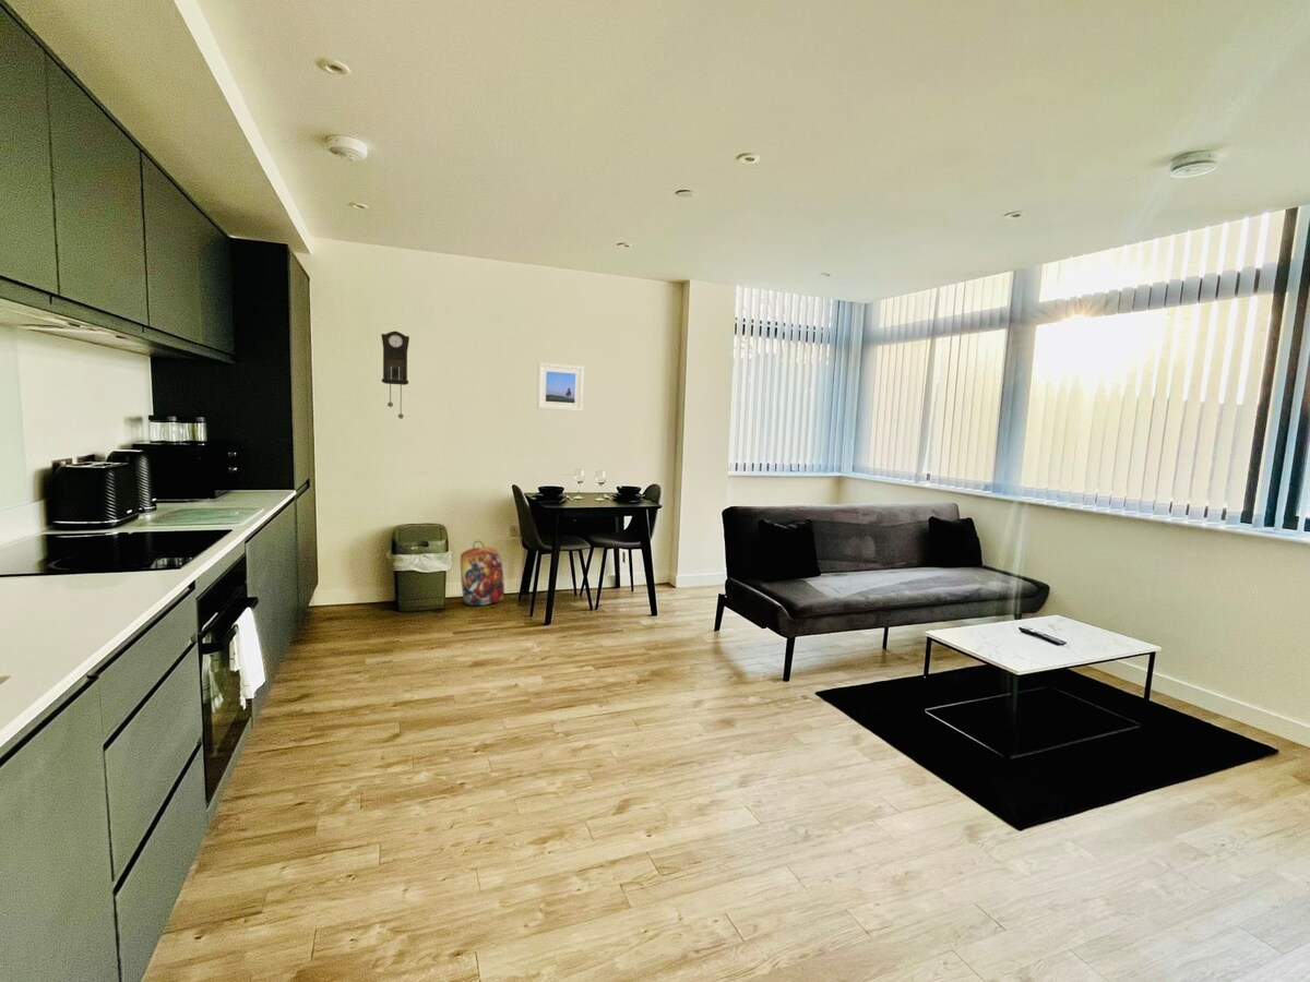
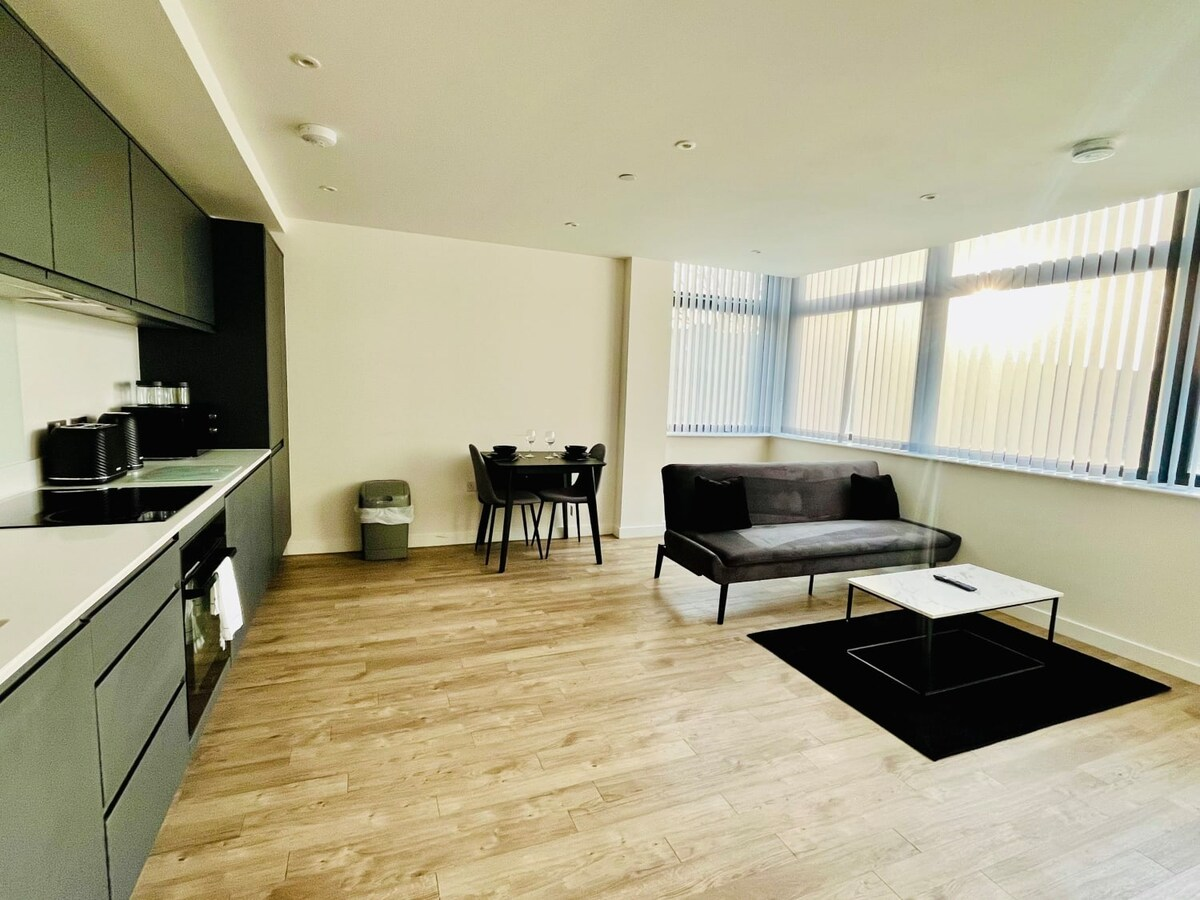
- backpack (481, 573)
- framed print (560, 387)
- pendulum clock (395, 375)
